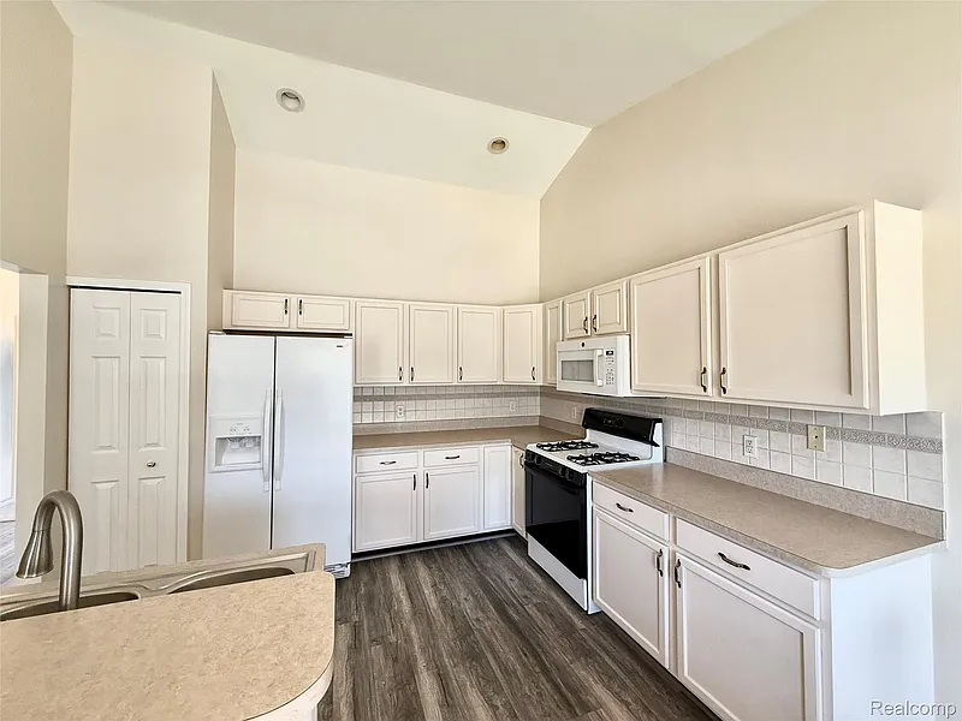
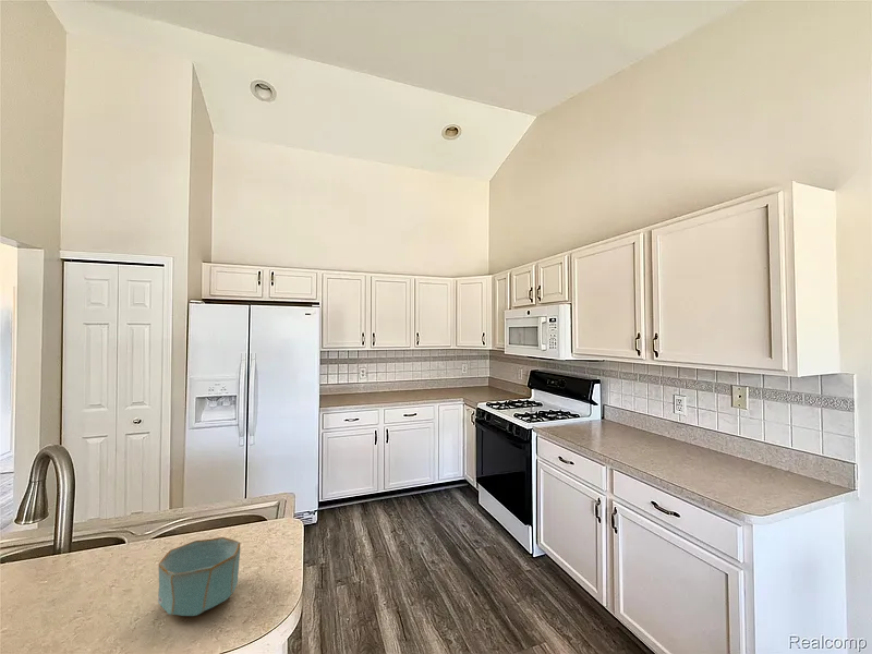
+ bowl (198, 576)
